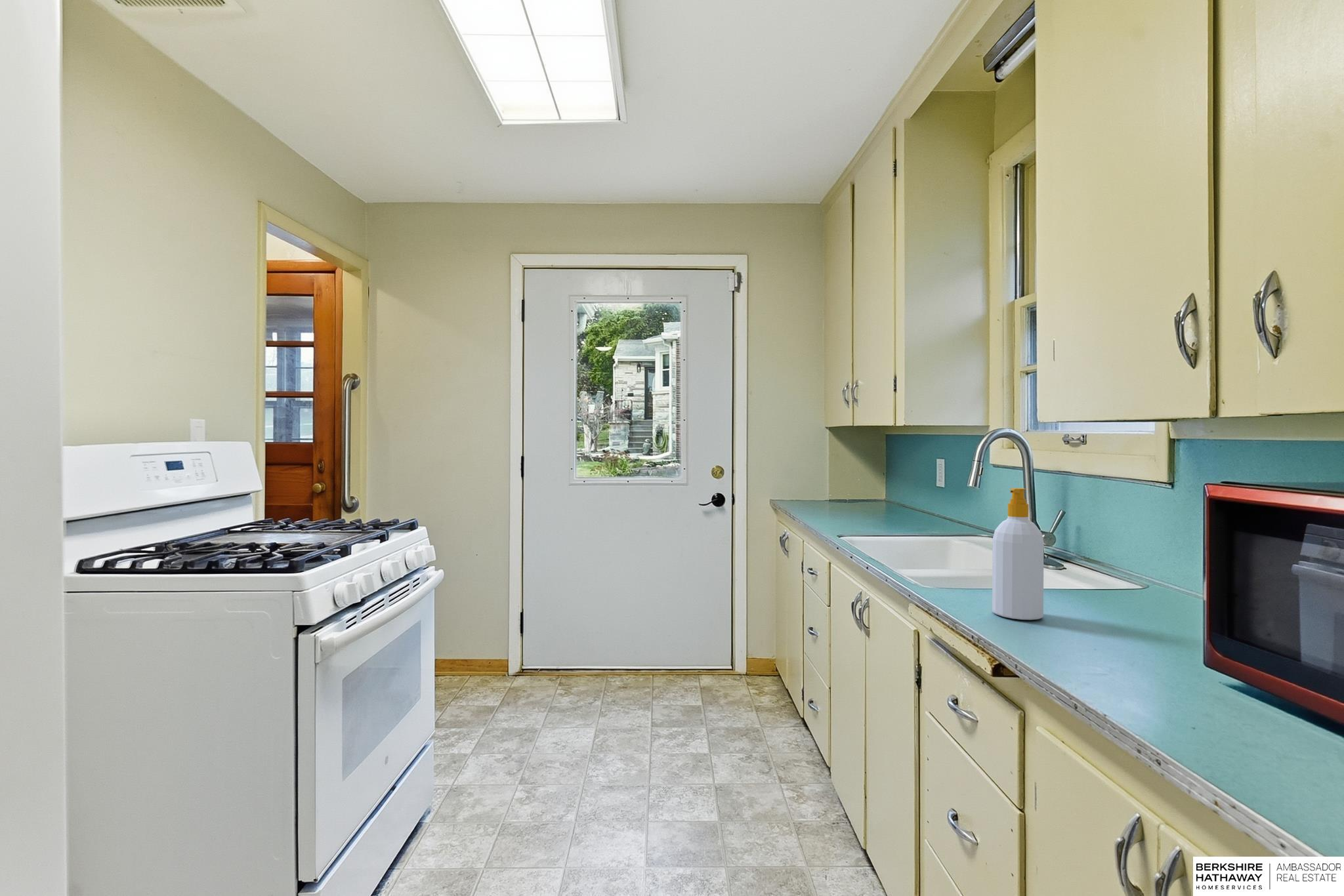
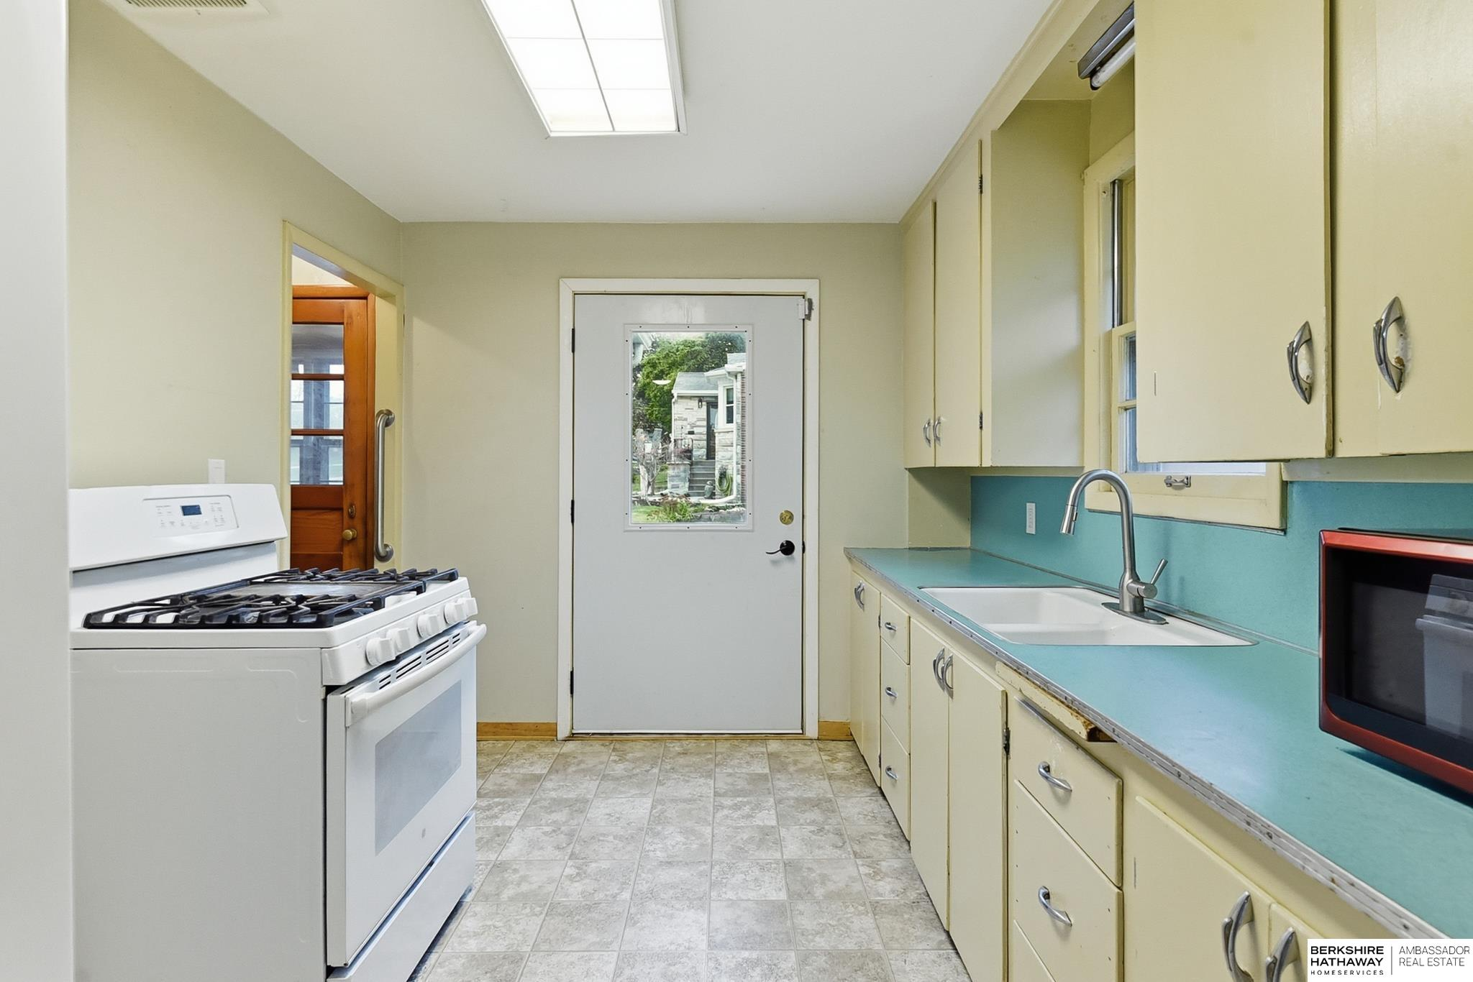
- soap bottle (1017, 551)
